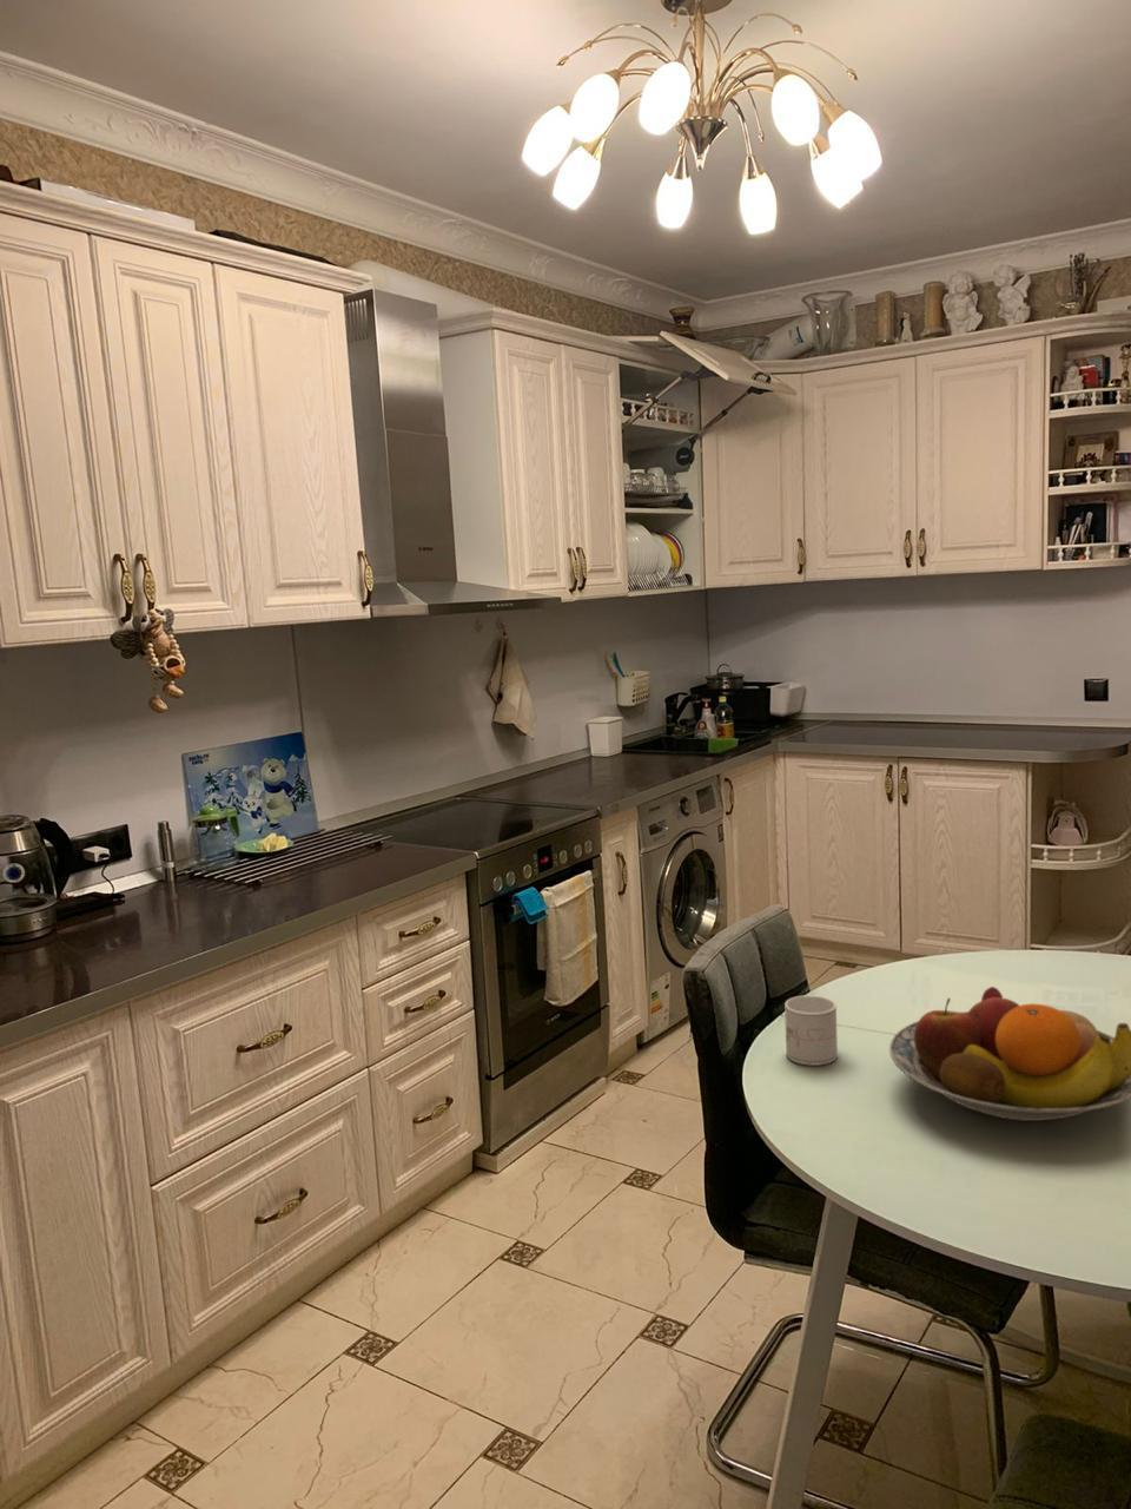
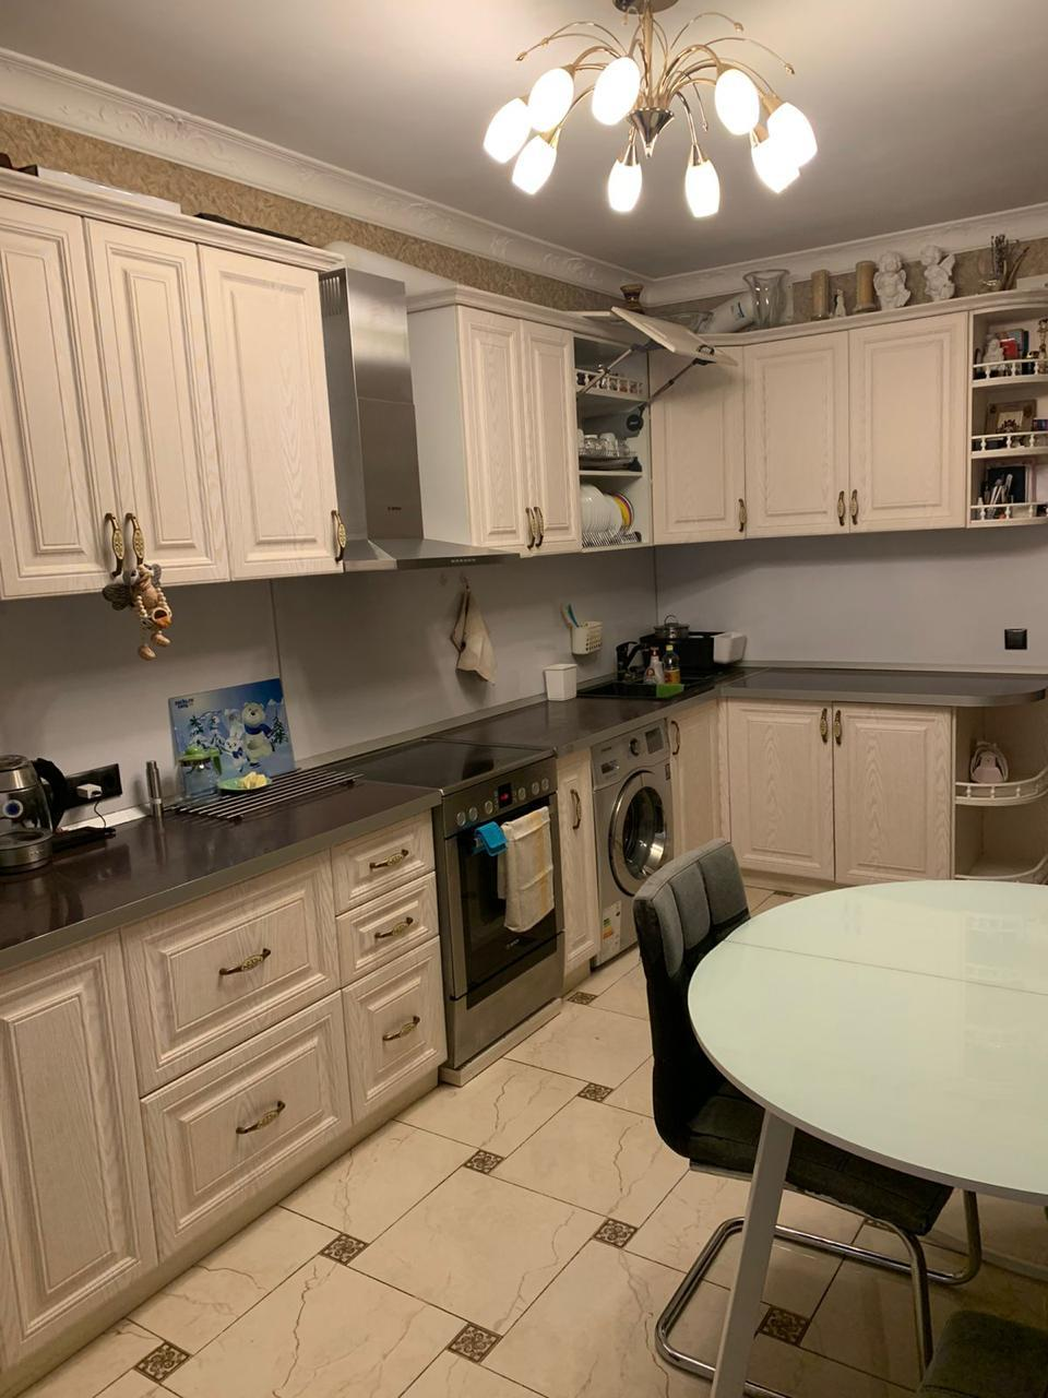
- fruit bowl (1013, 1046)
- mug (810, 1024)
